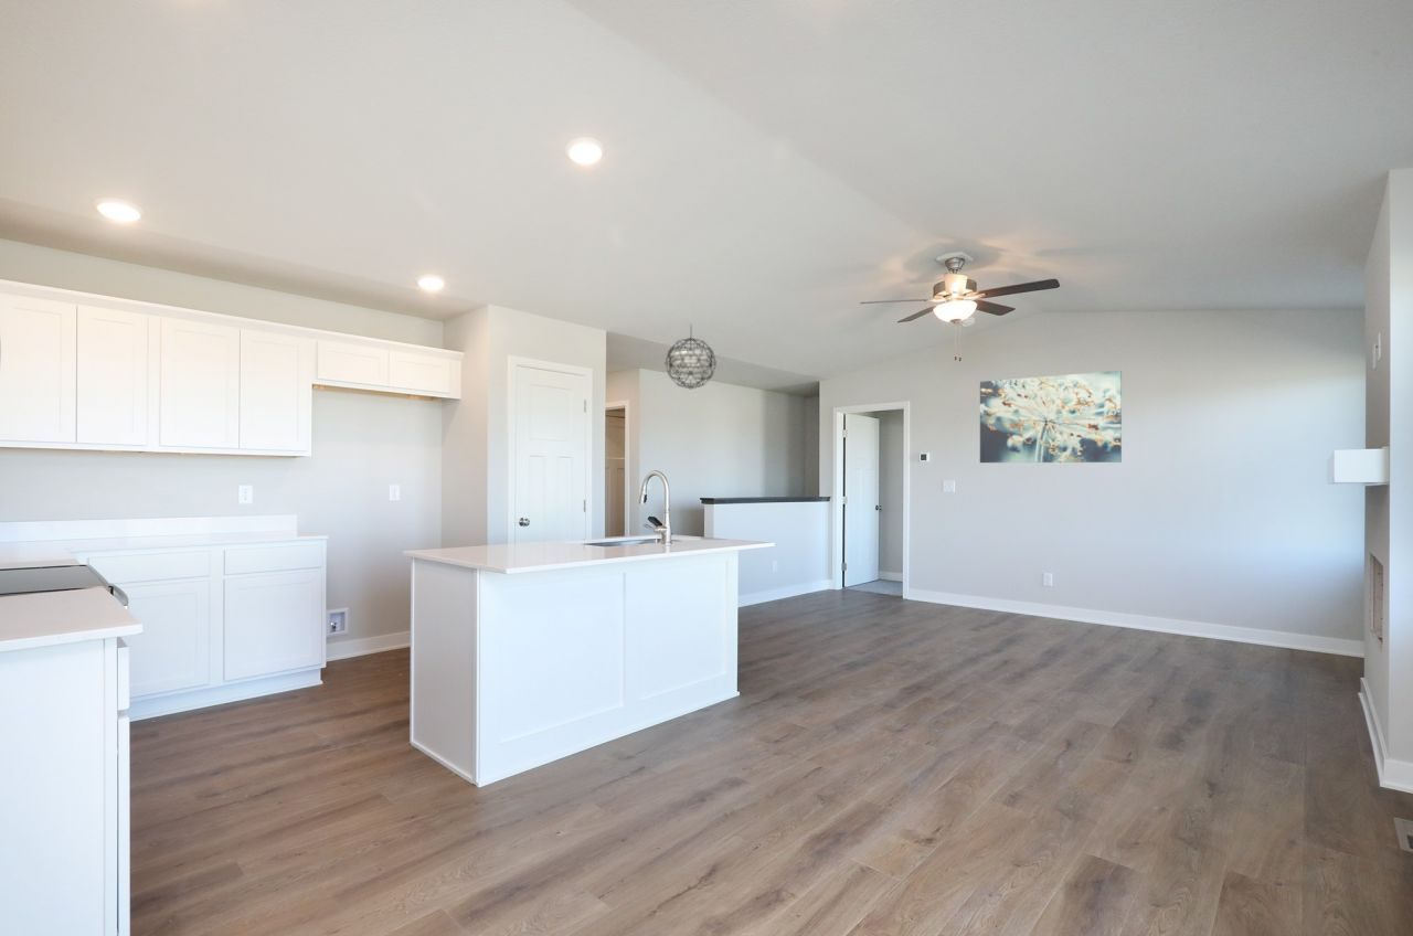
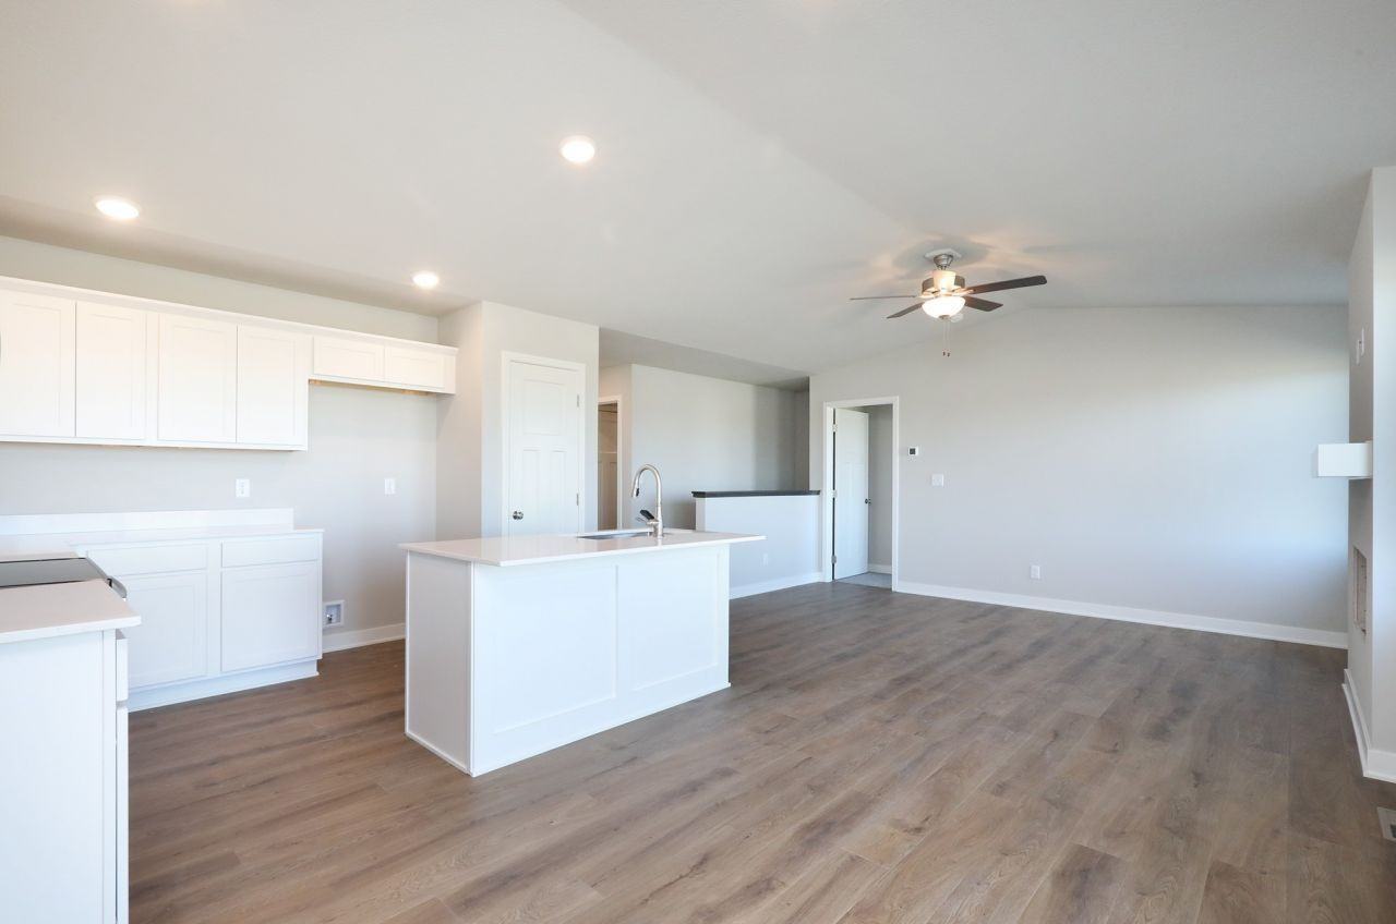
- wall art (1047, 419)
- pendant light (690, 357)
